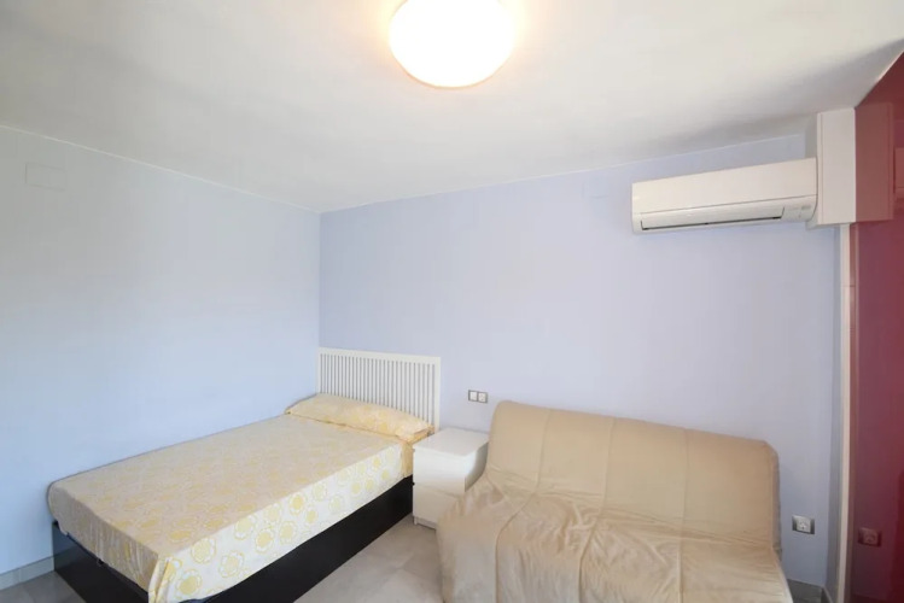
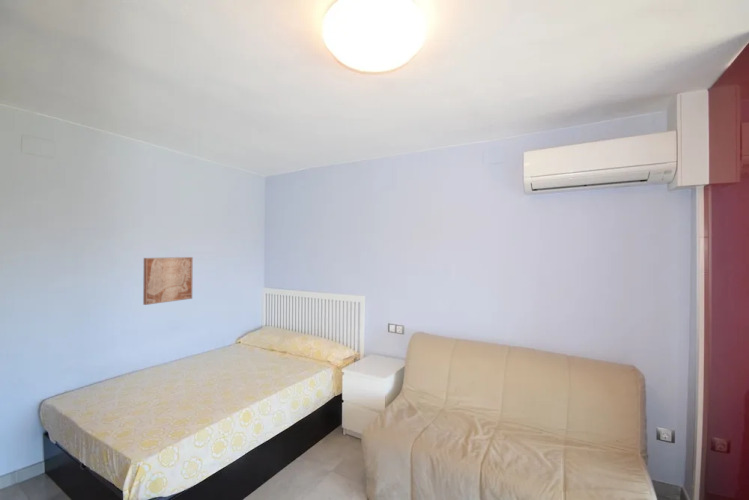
+ wall art (169, 279)
